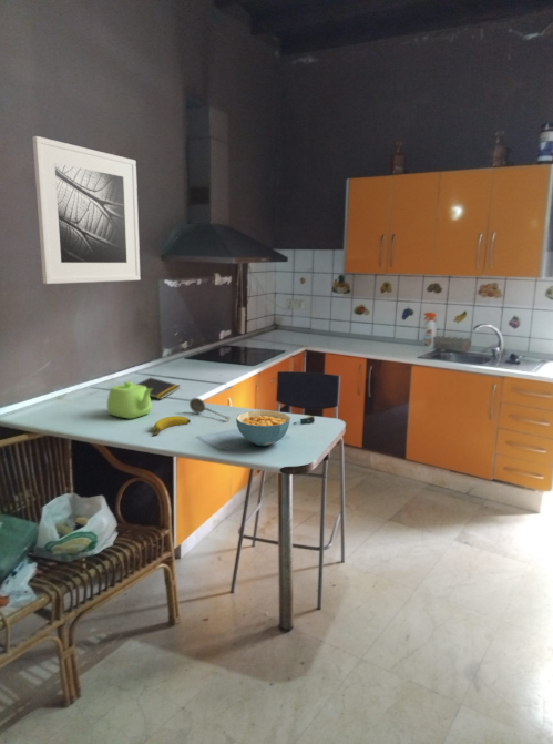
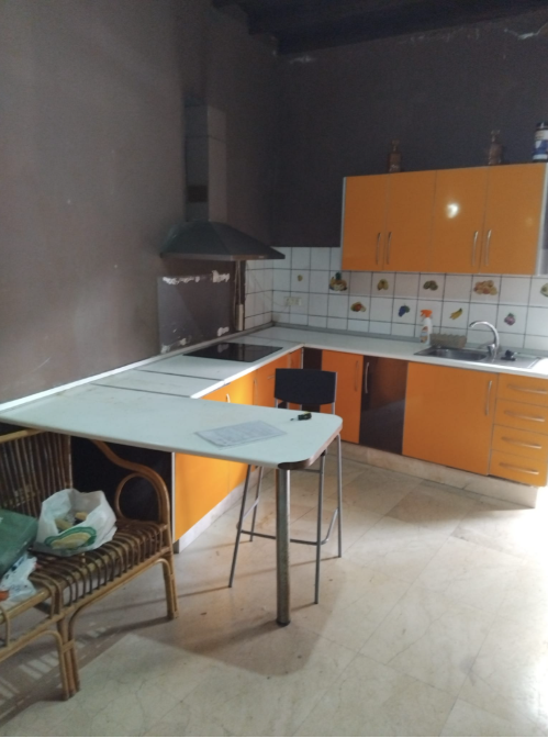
- cereal bowl (263, 430)
- teapot (133, 399)
- notepad (155, 387)
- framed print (93, 217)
- soupspoon (209, 409)
- banana (167, 423)
